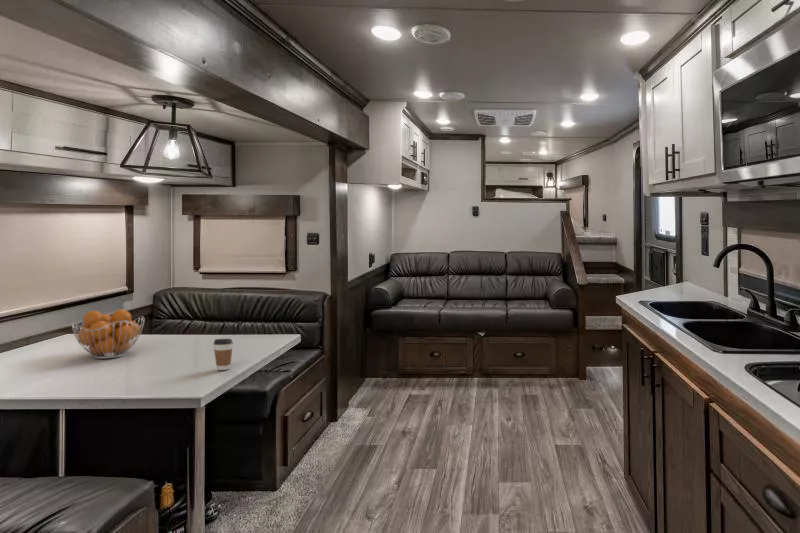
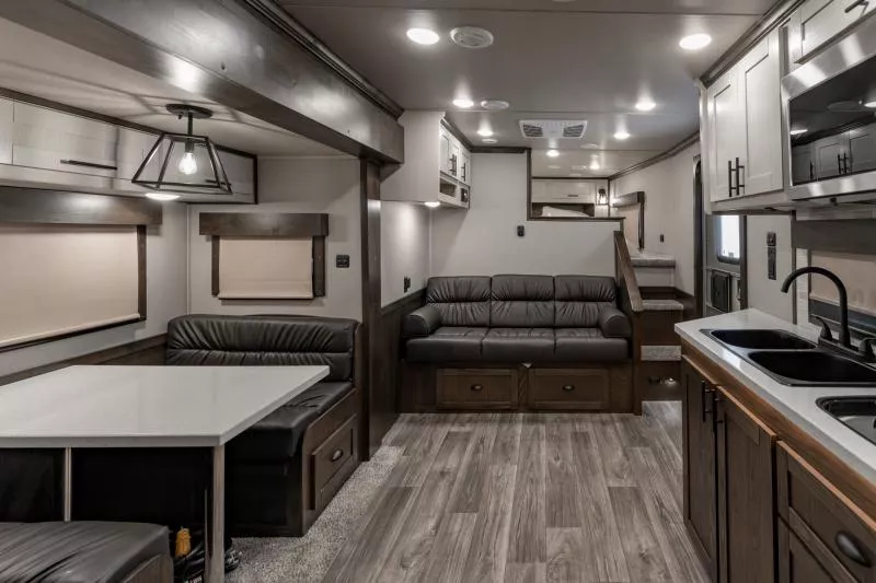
- coffee cup (223, 354)
- fruit basket (109, 332)
